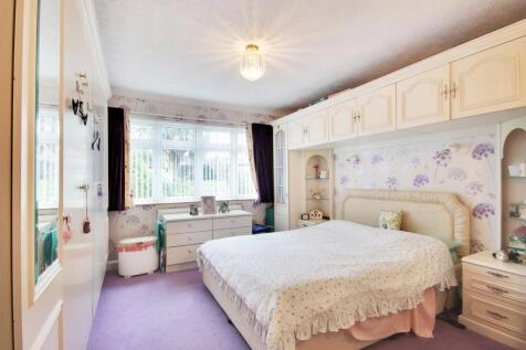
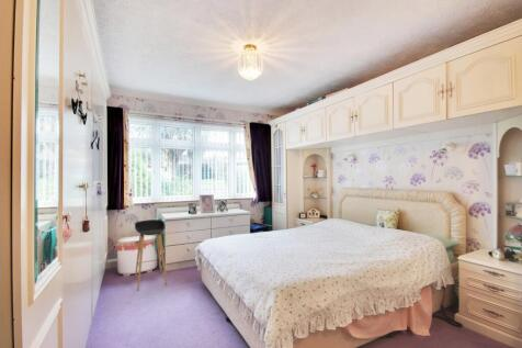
+ stool (143, 247)
